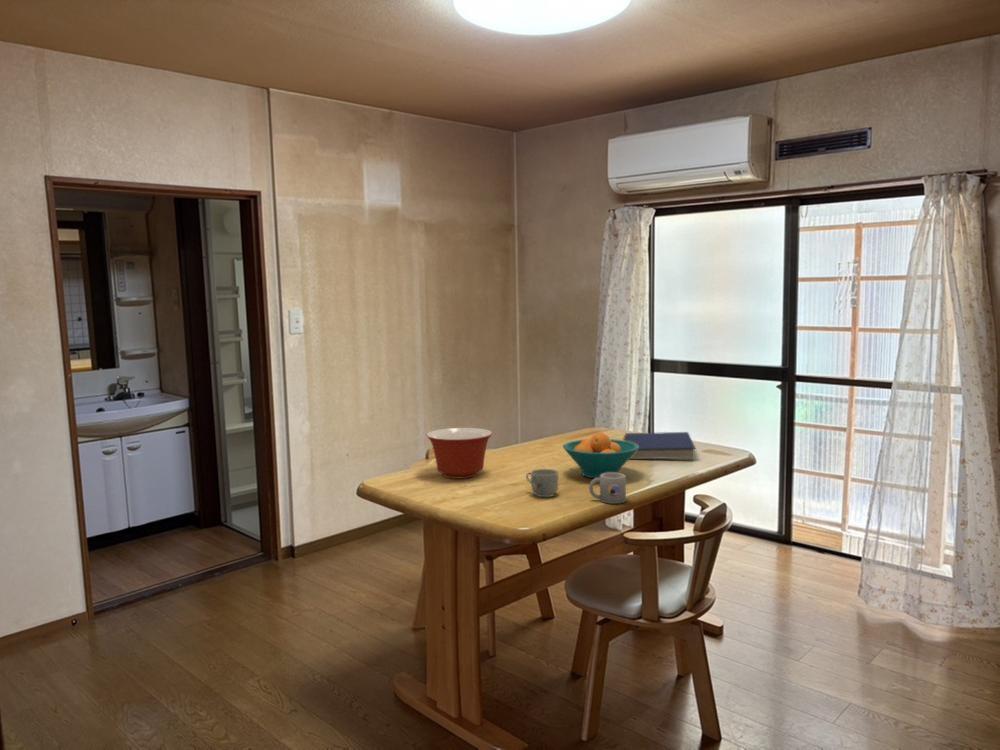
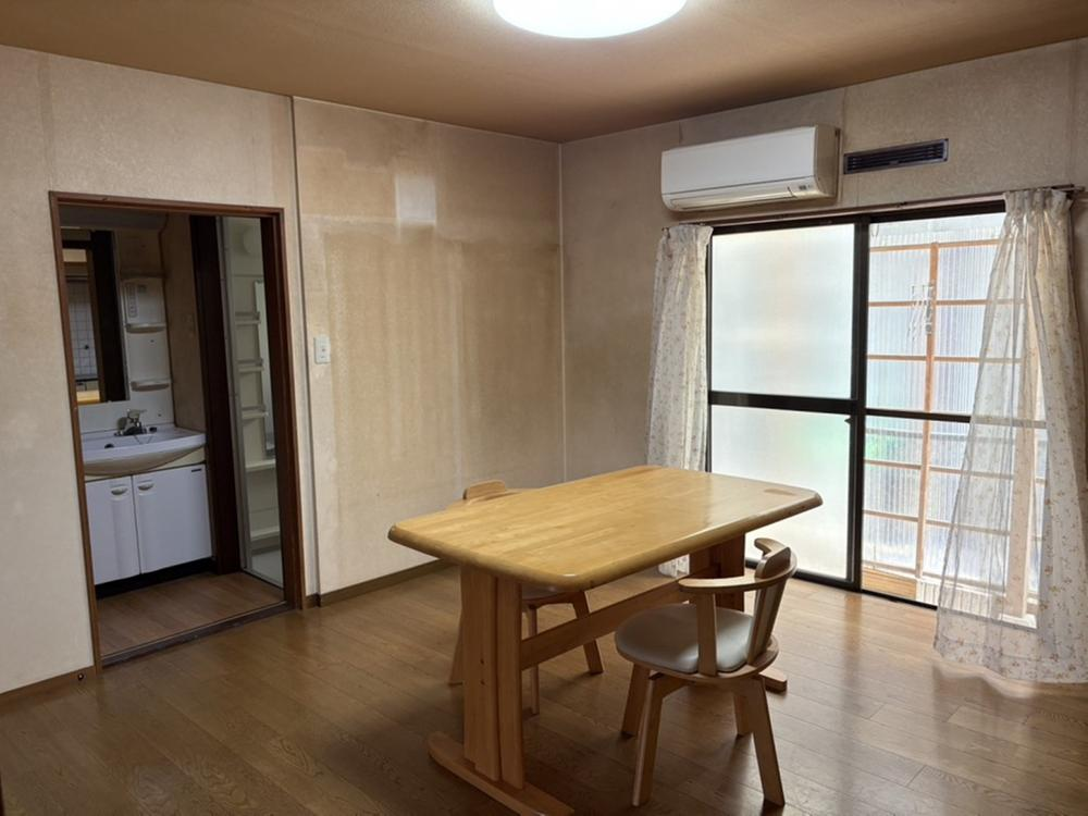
- fruit bowl (600, 453)
- book (655, 444)
- mixing bowl (459, 454)
- mug (541, 482)
- mug (607, 487)
